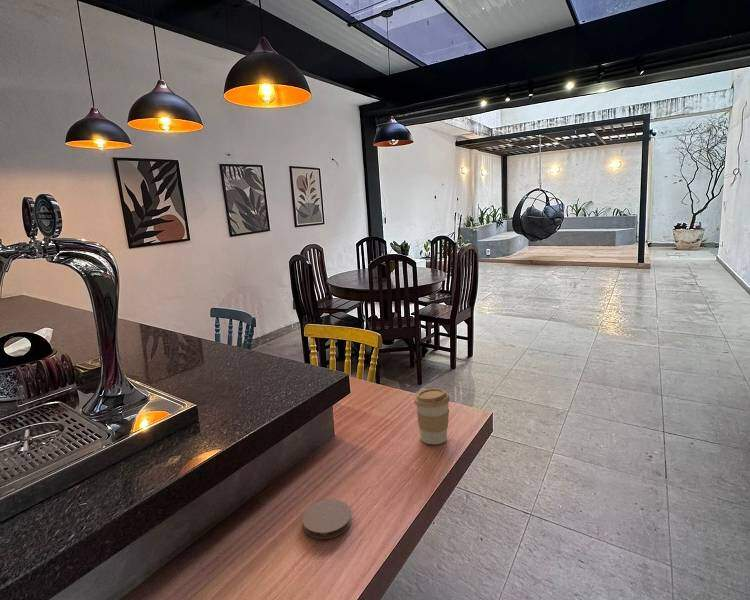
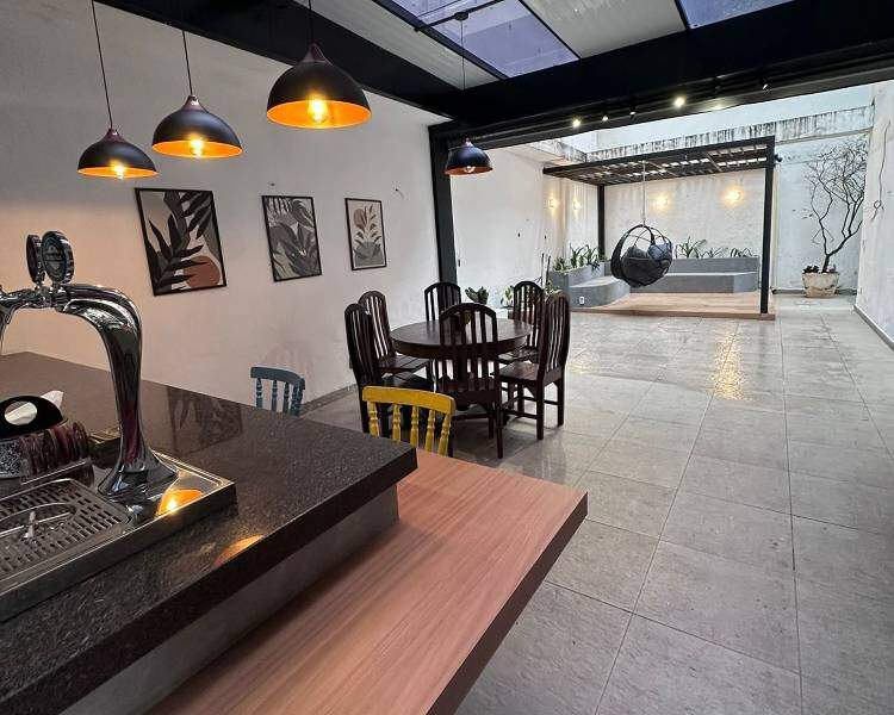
- coaster (327, 518)
- coffee cup (432, 415)
